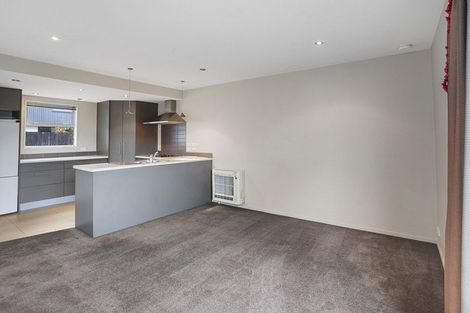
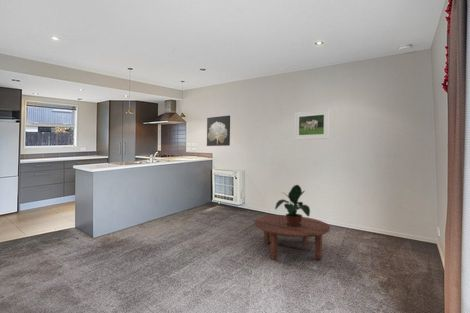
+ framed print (311, 125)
+ wall art (218, 131)
+ coffee table (290, 236)
+ potted plant (292, 204)
